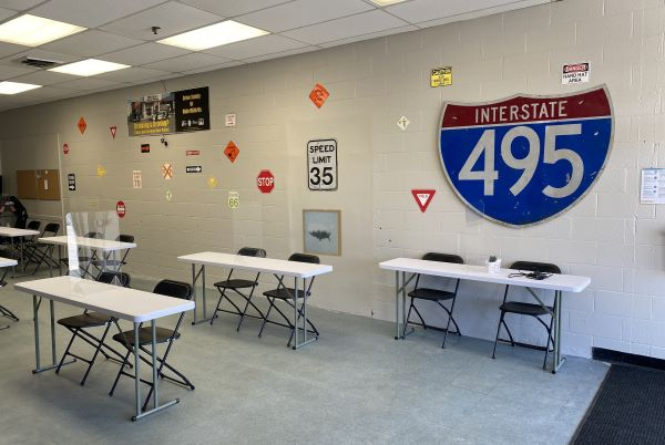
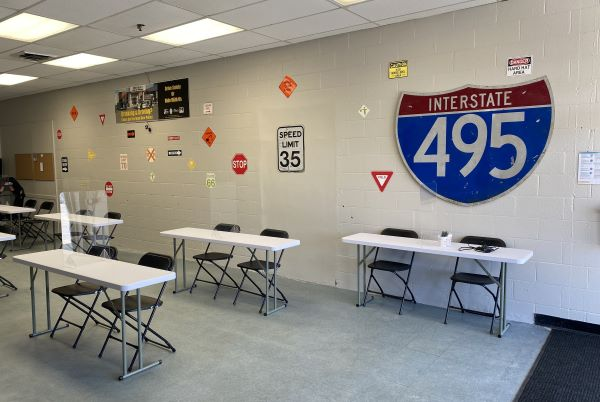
- wall art (321, 231)
